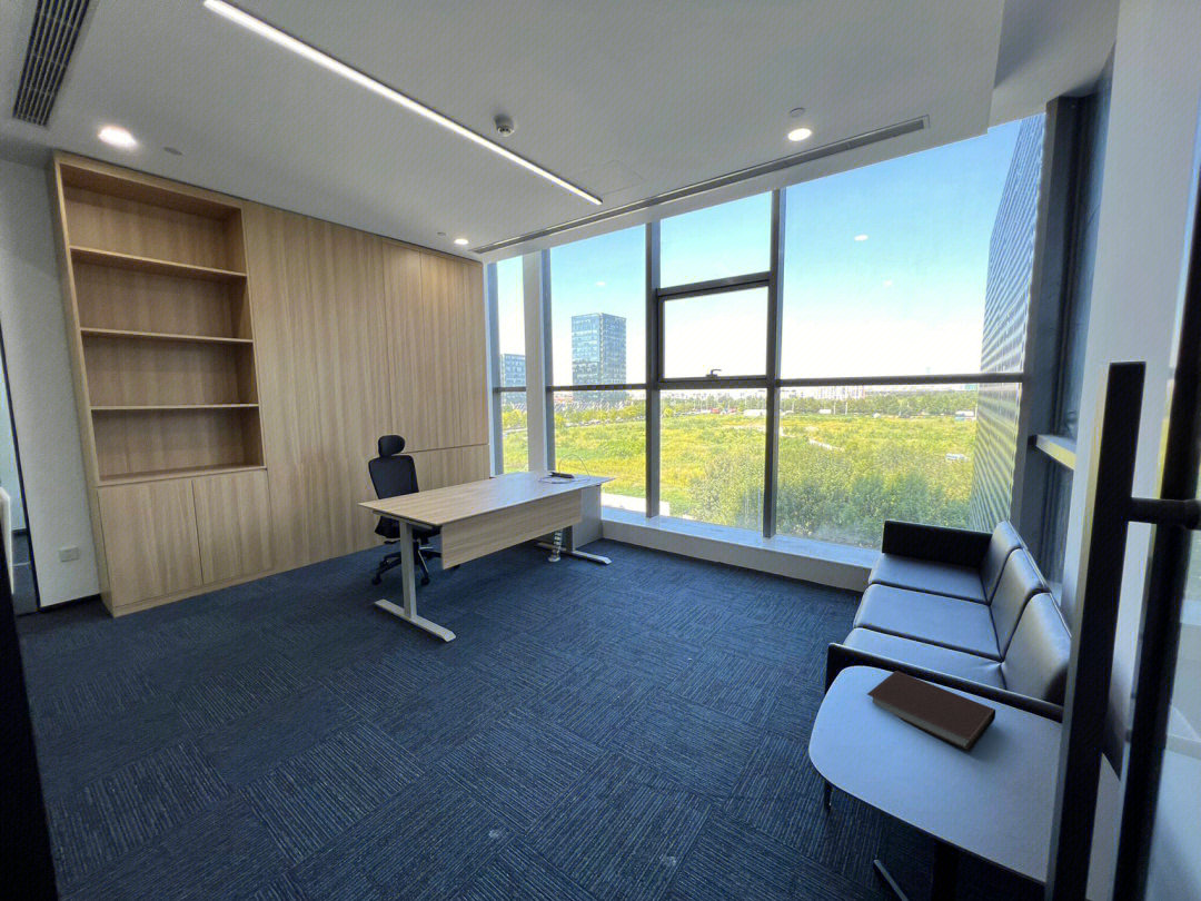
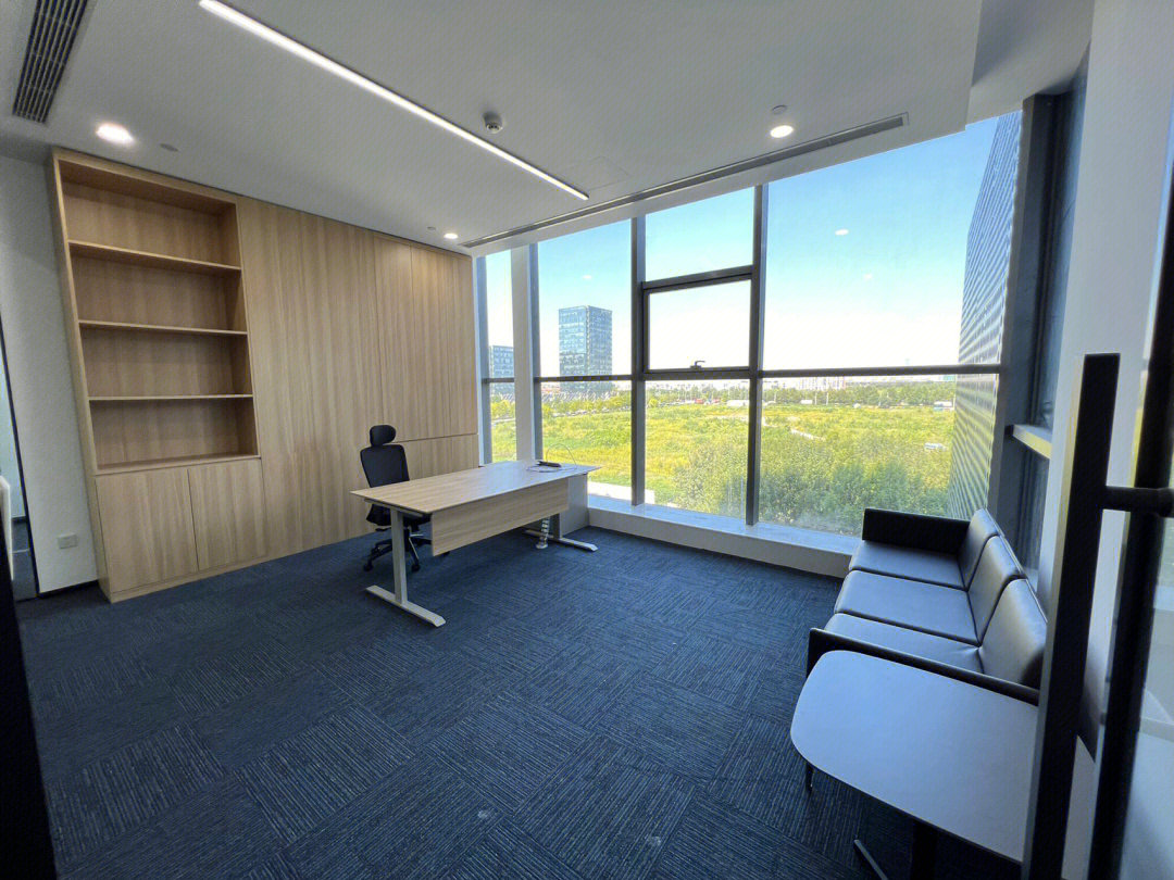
- notebook (929, 705)
